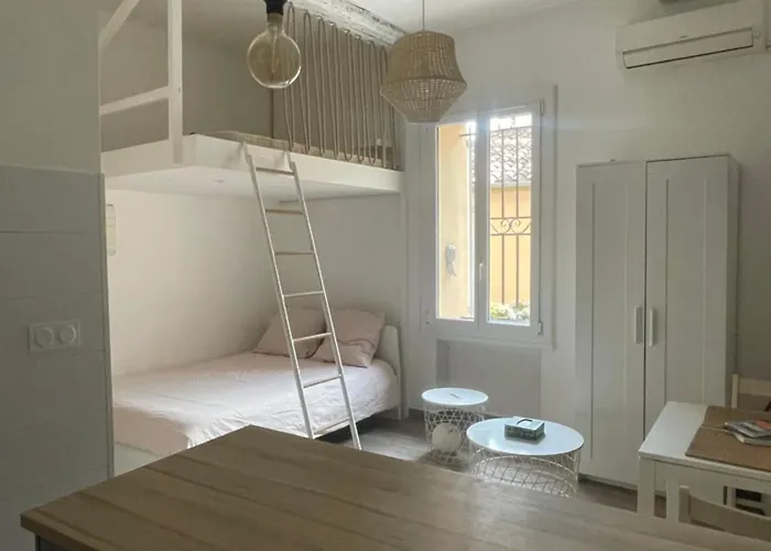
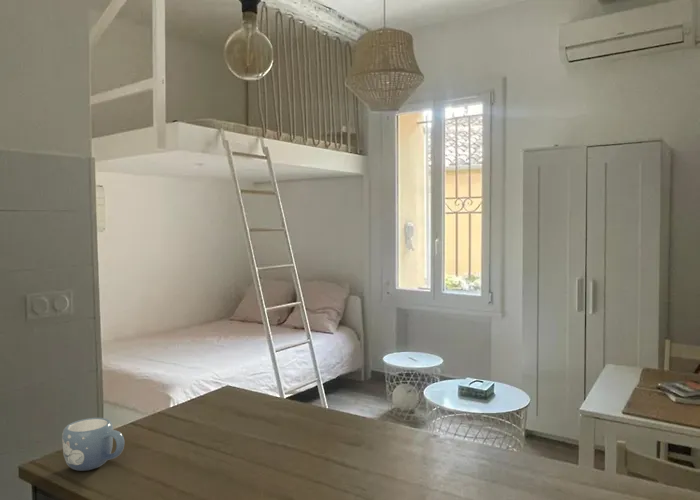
+ mug (96, 446)
